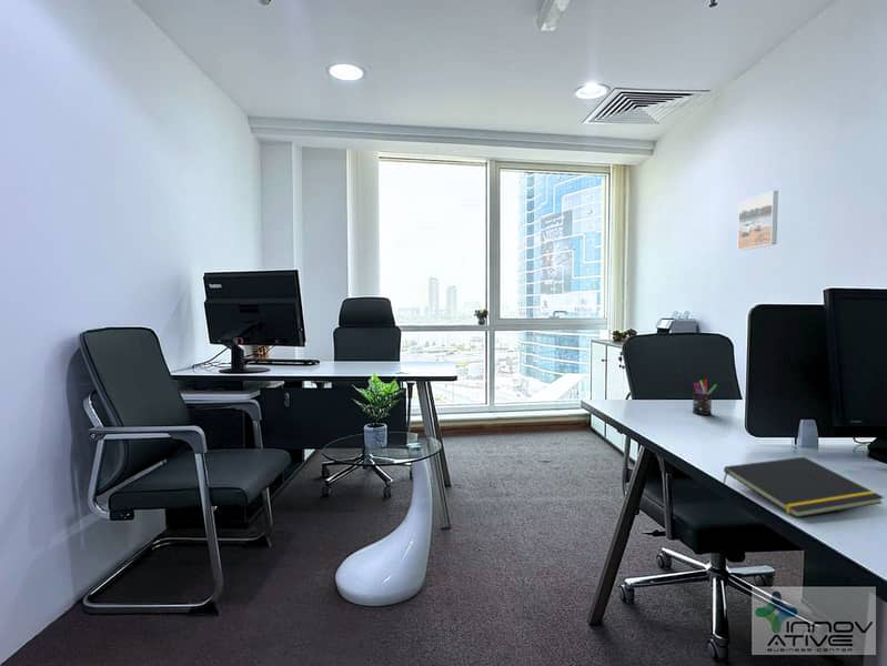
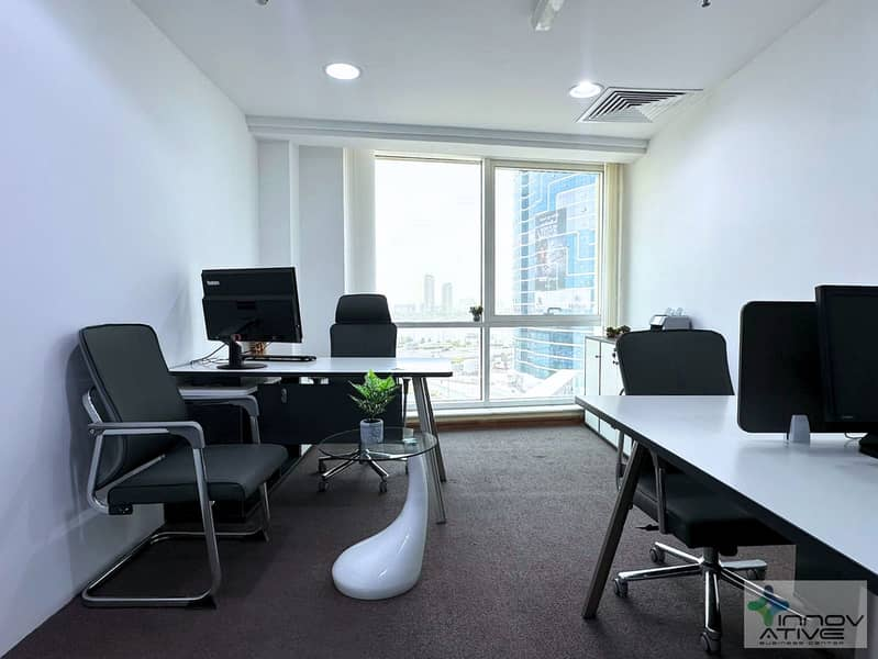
- pen holder (704, 395)
- notepad (799, 484)
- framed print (756, 222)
